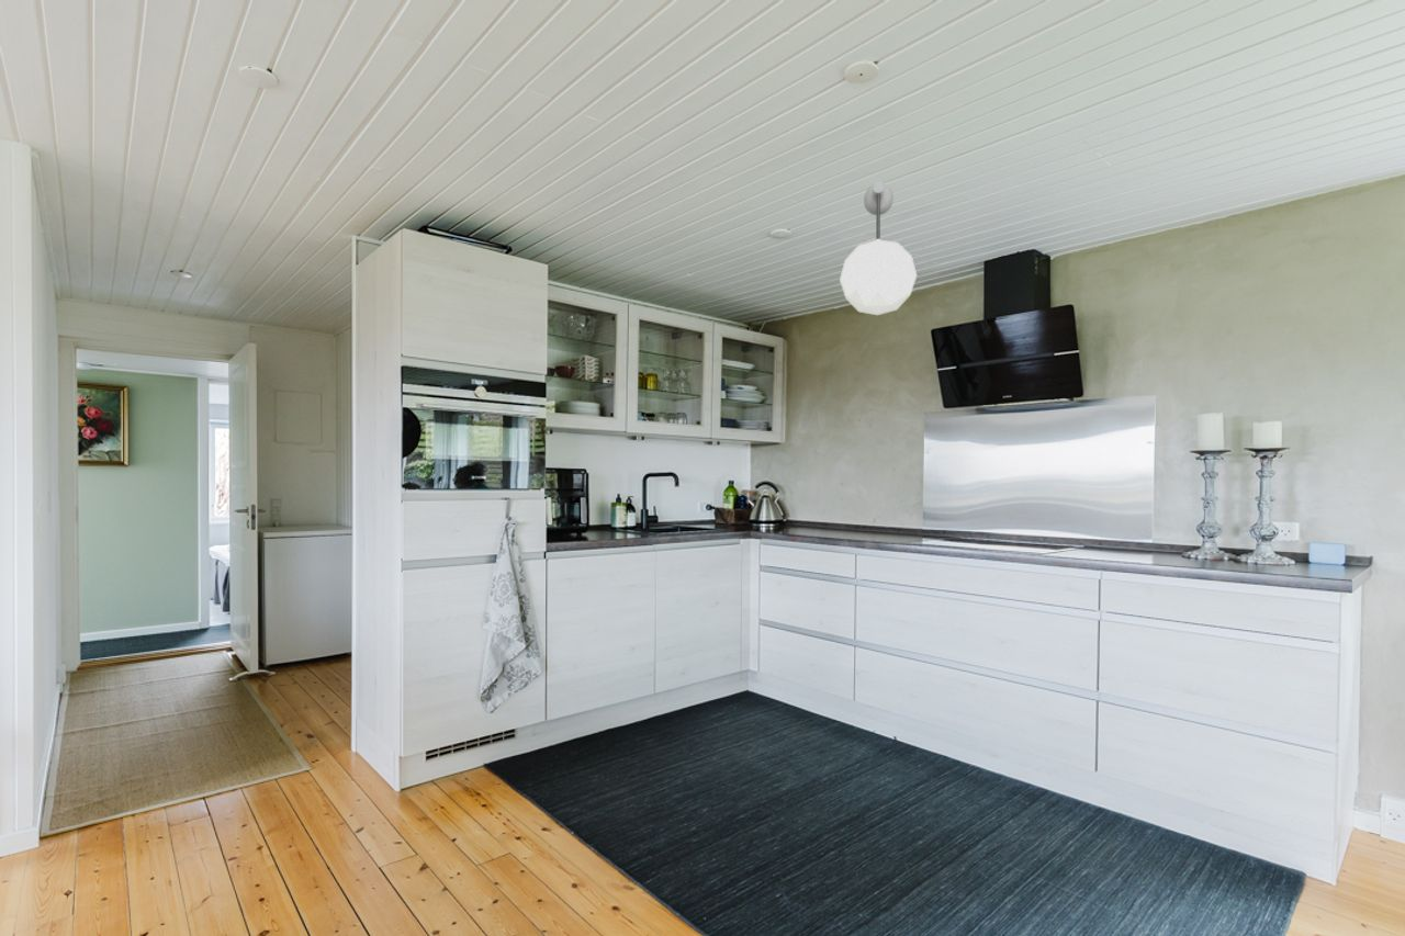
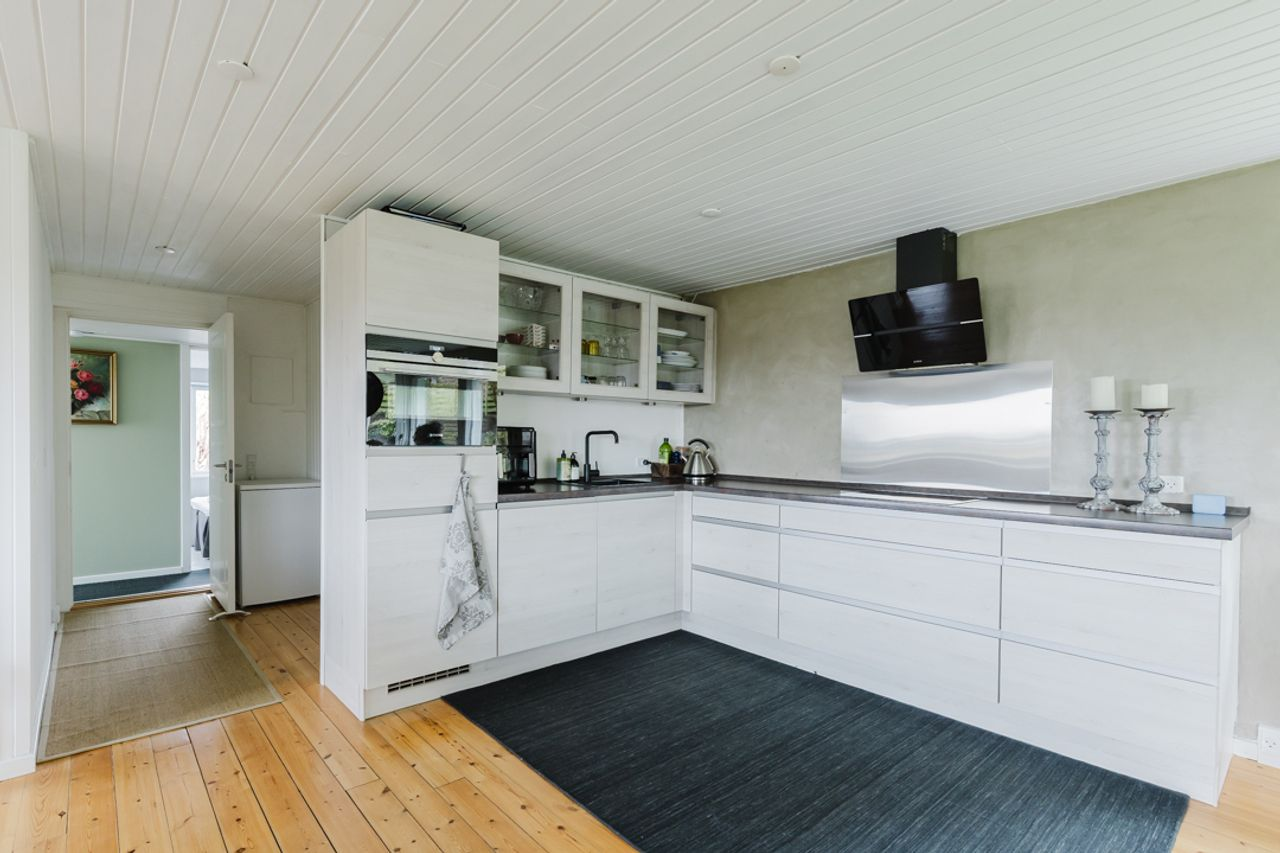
- pendant lamp (877, 245)
